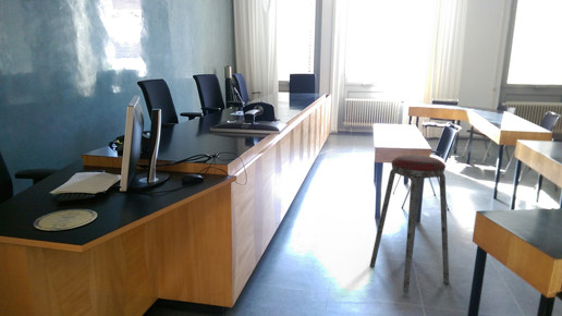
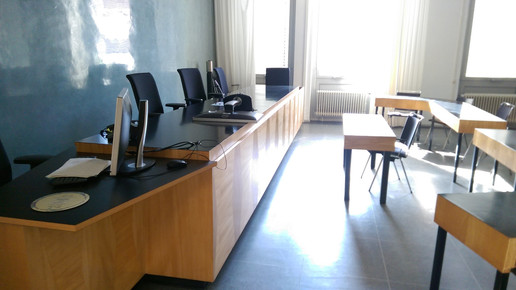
- music stool (413, 218)
